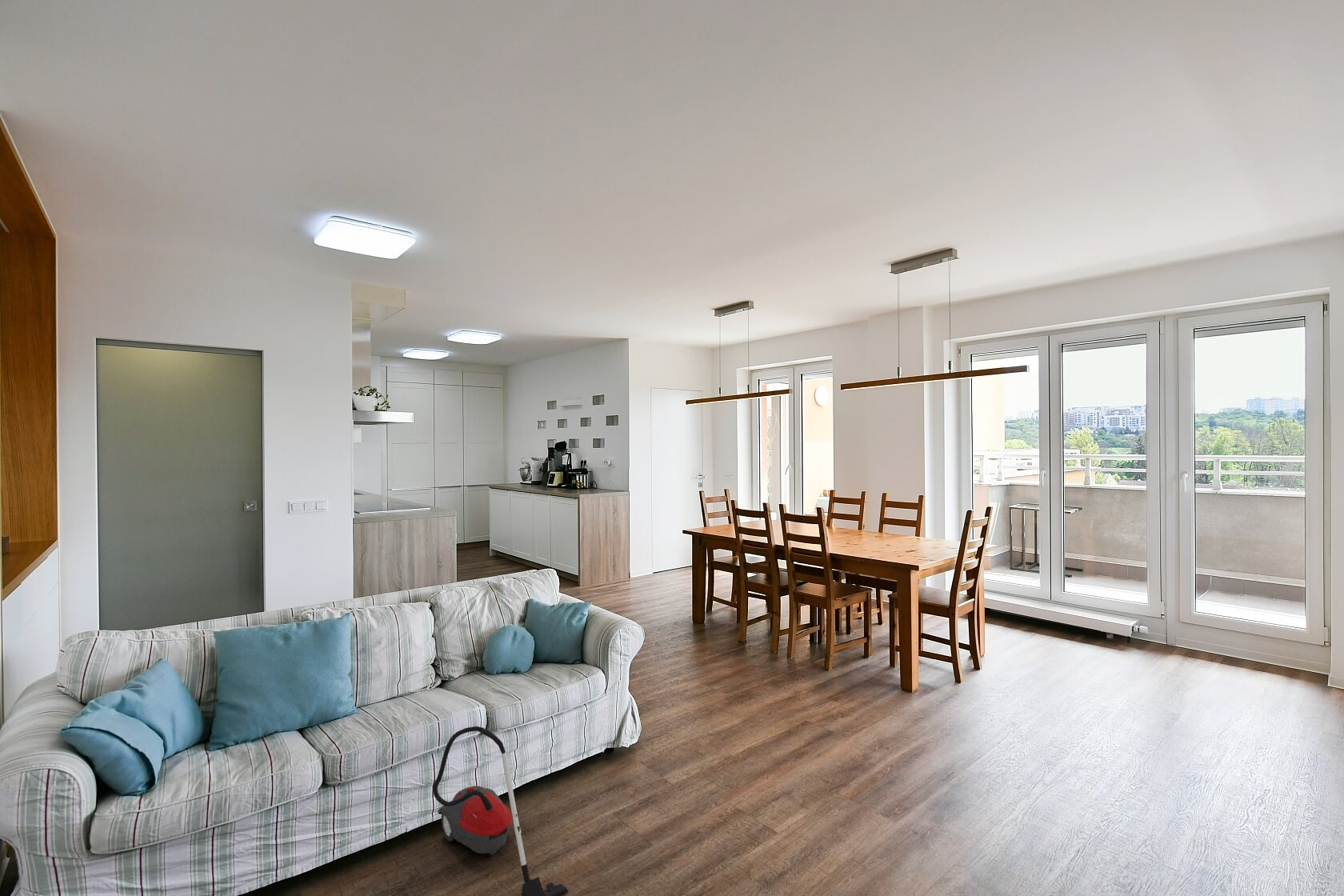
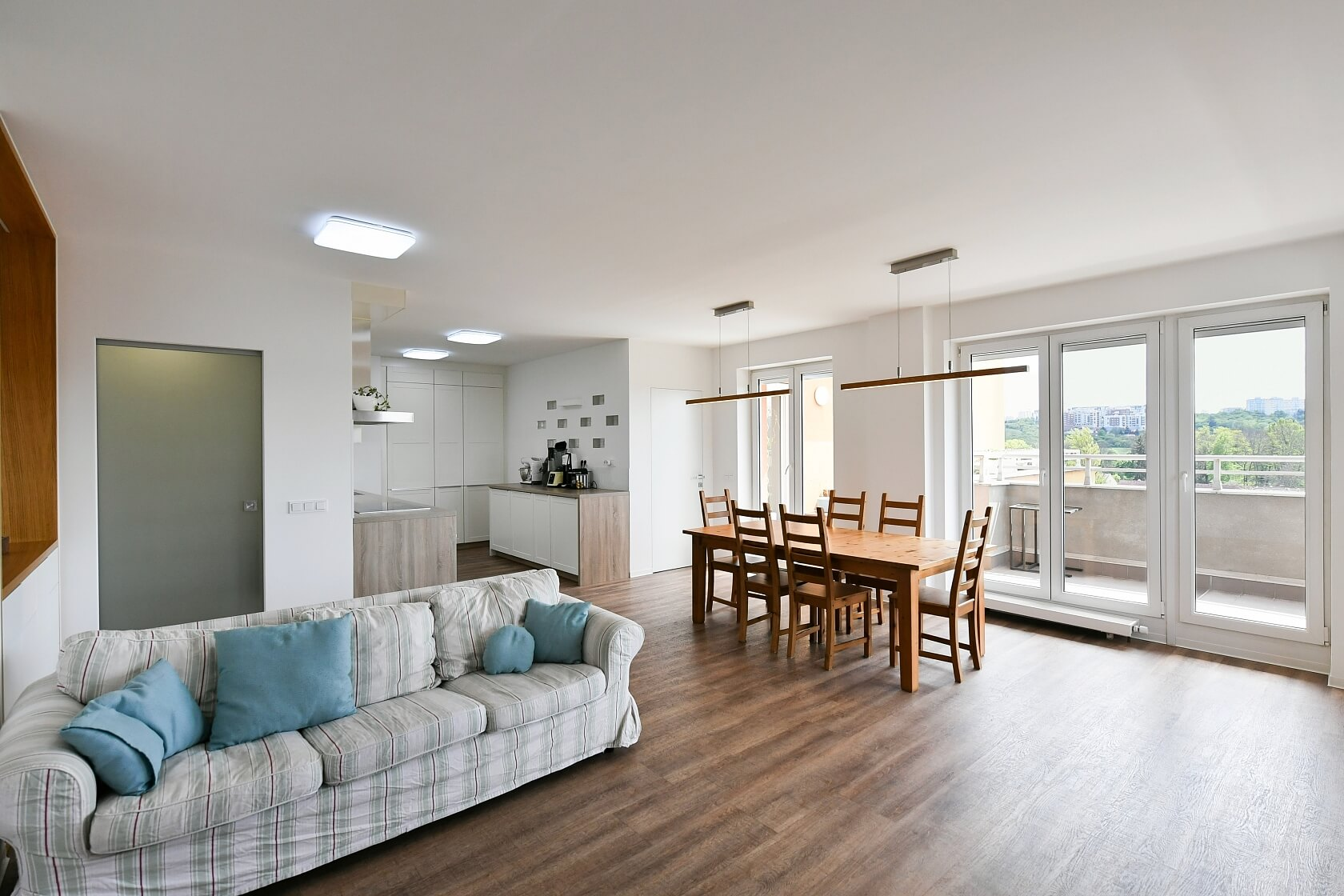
- vacuum cleaner (482, 794)
